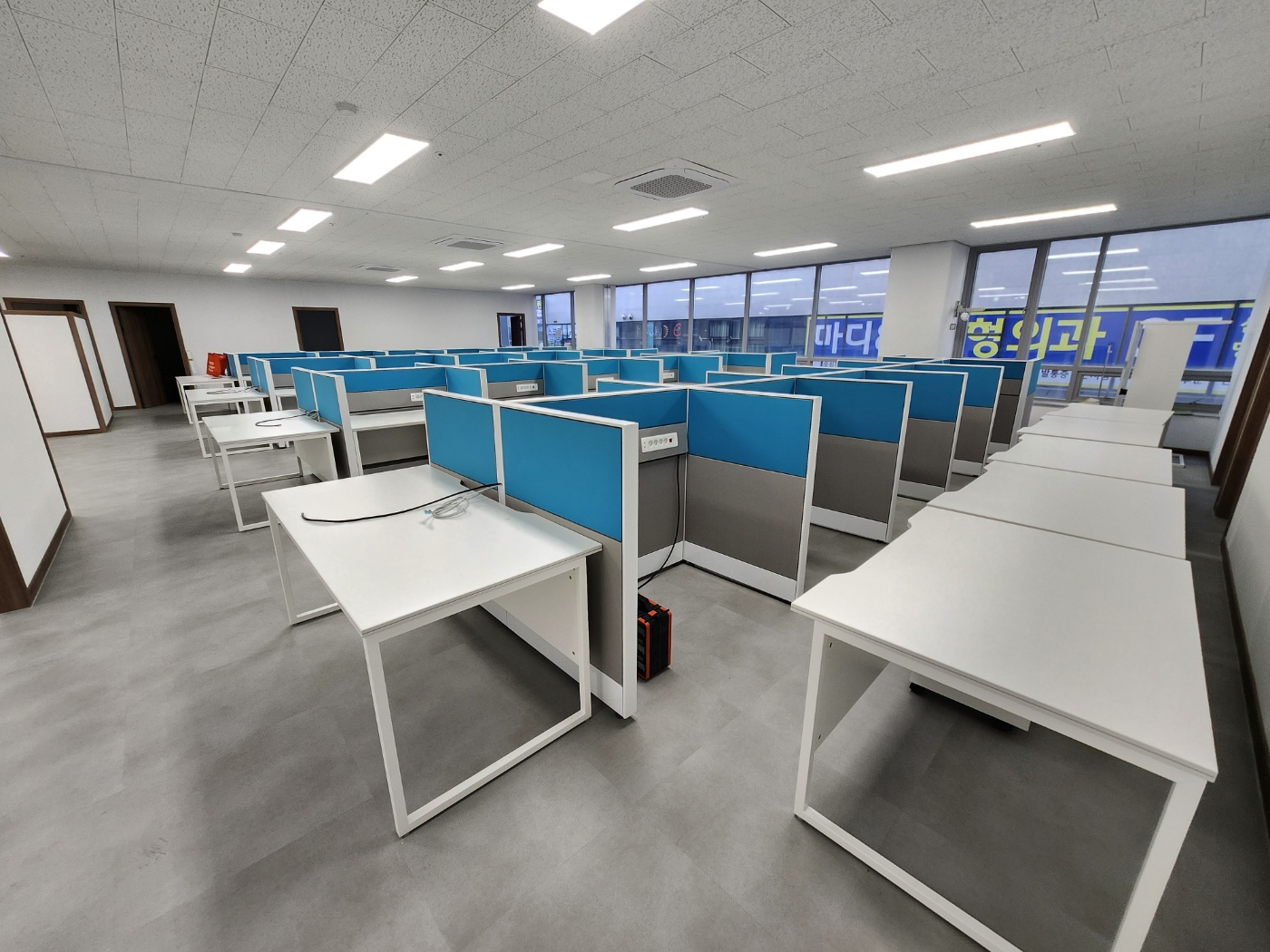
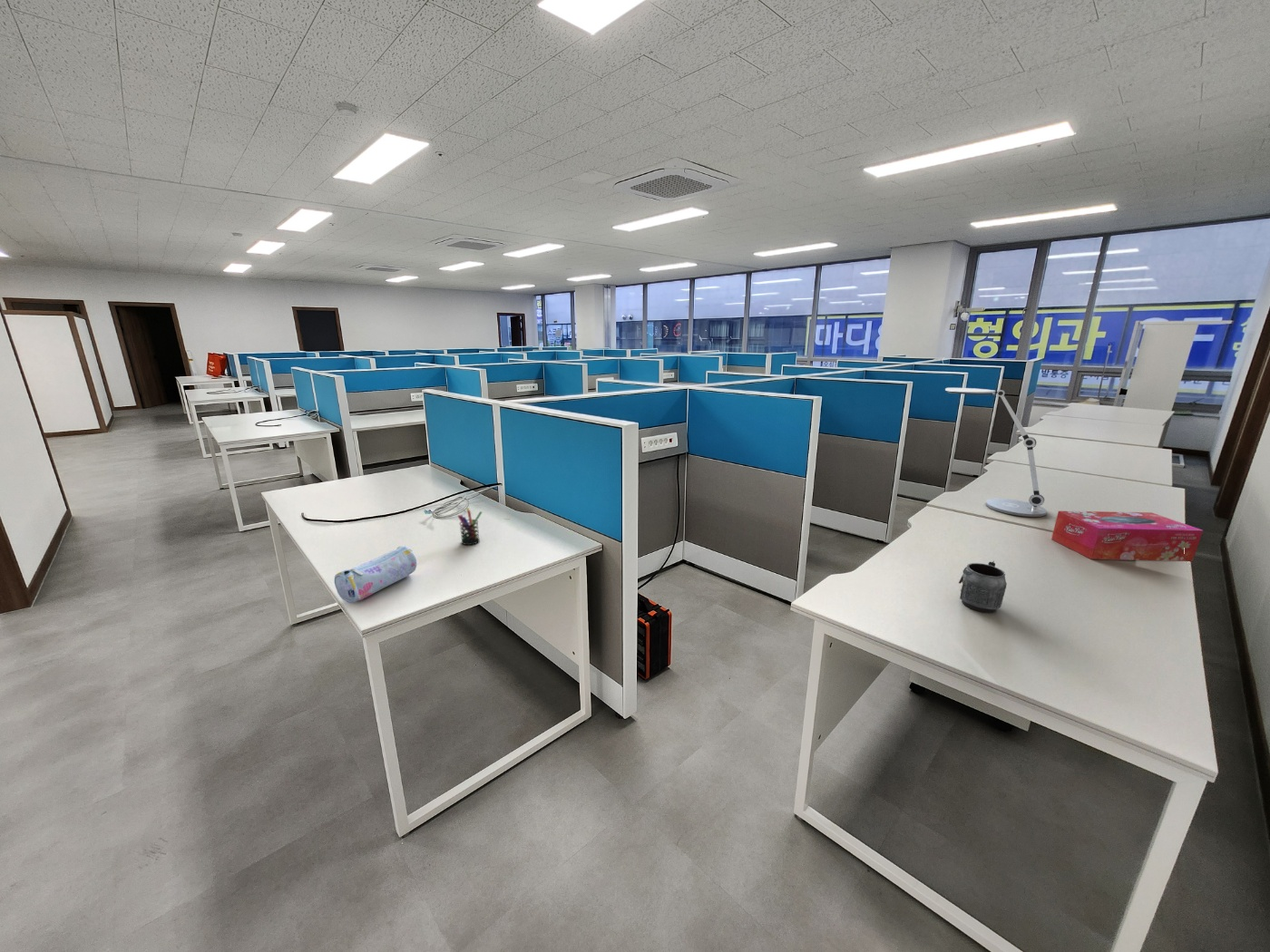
+ mug (982, 585)
+ desk lamp (1023, 443)
+ pencil case (376, 572)
+ tissue box (1122, 535)
+ pen holder (471, 524)
